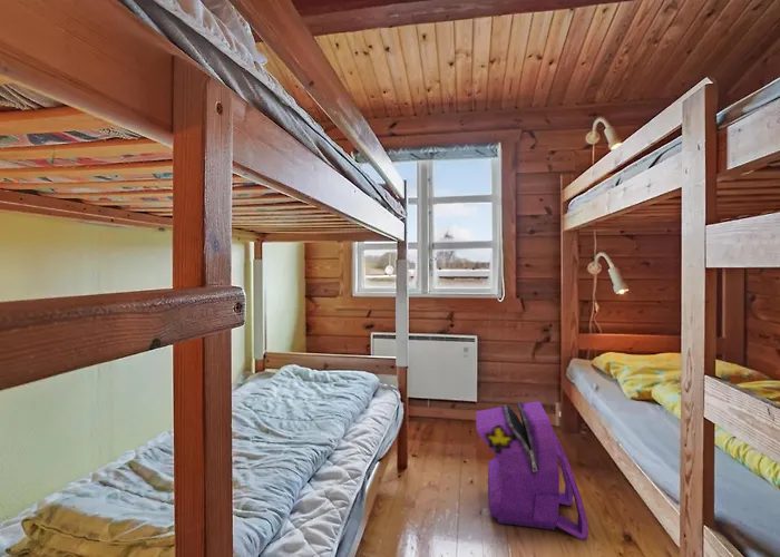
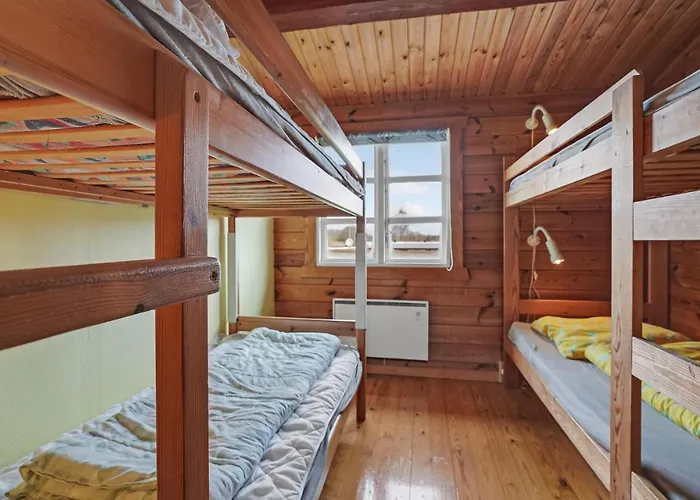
- backpack (525, 459)
